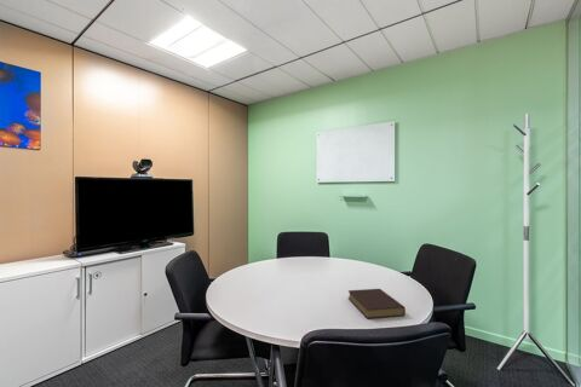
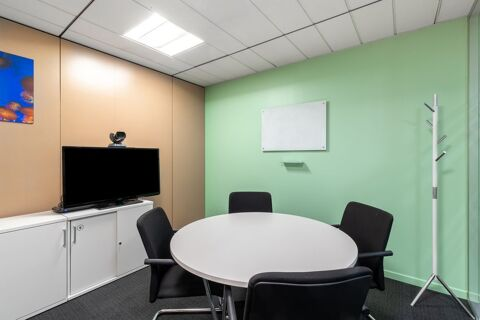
- book (374, 301)
